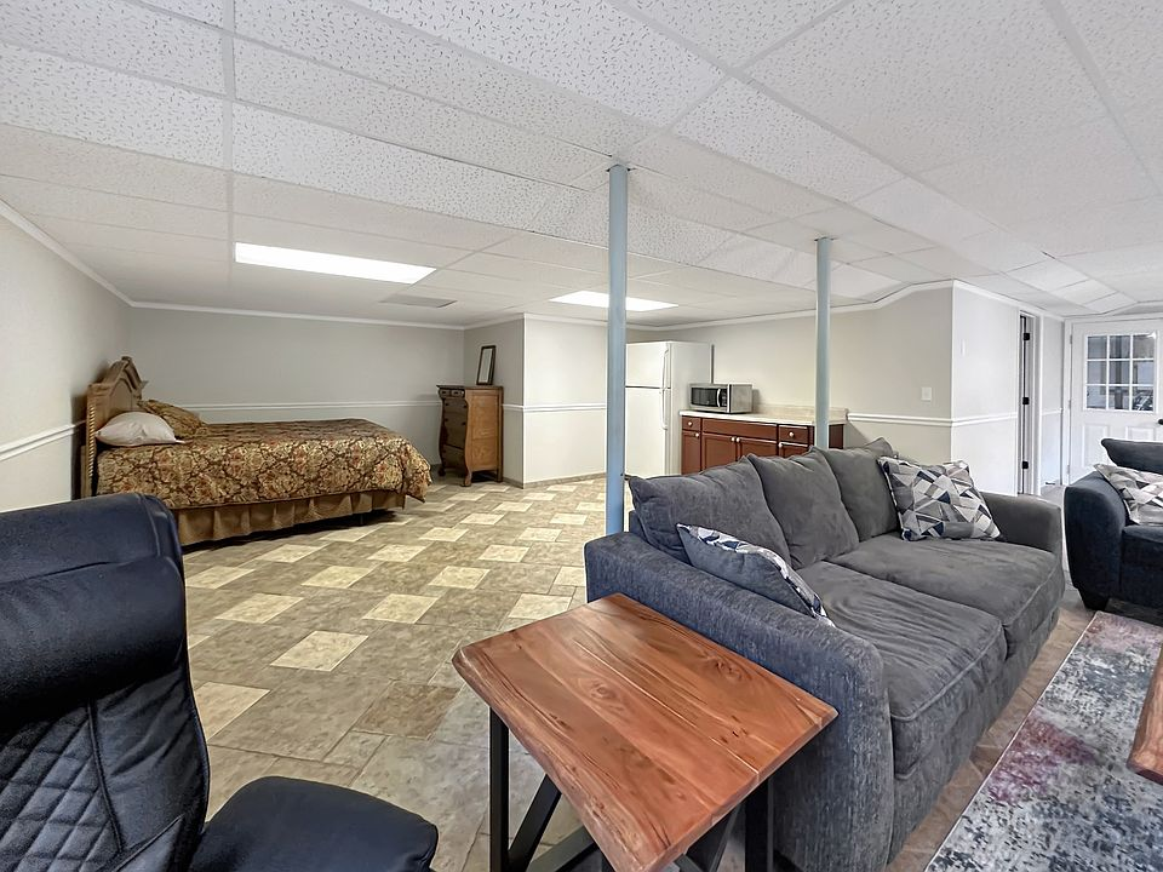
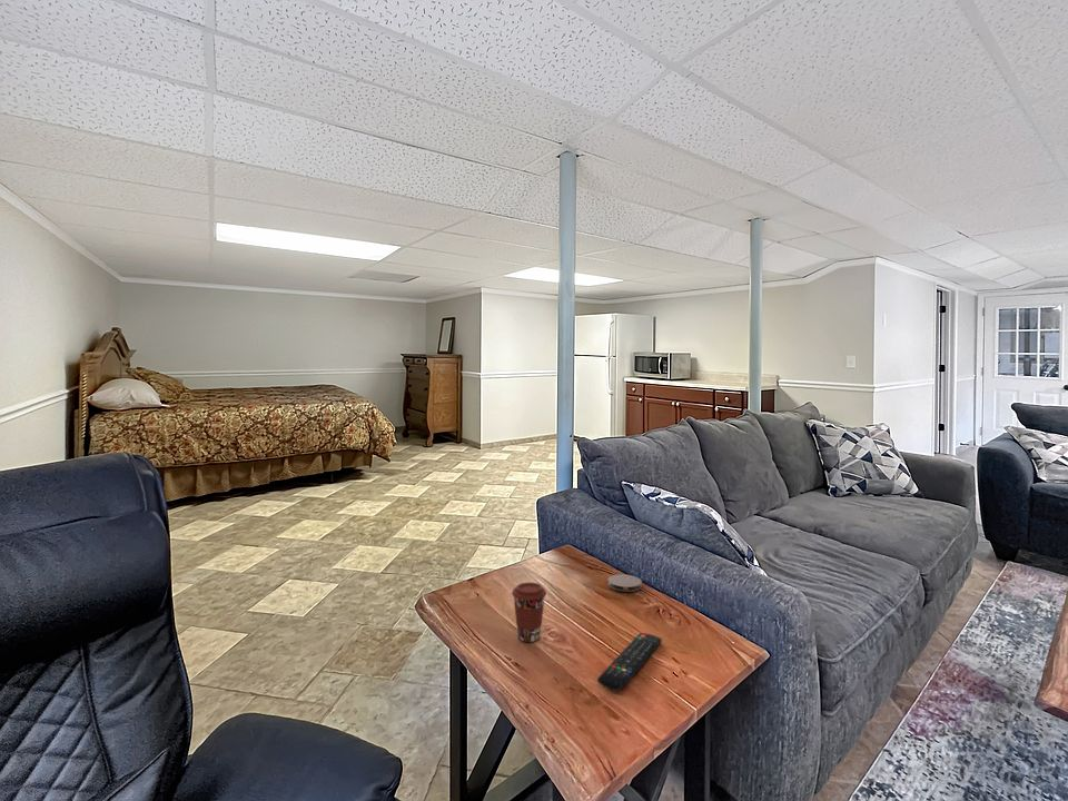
+ coffee cup (528, 612)
+ remote control (632, 659)
+ coaster (624, 582)
